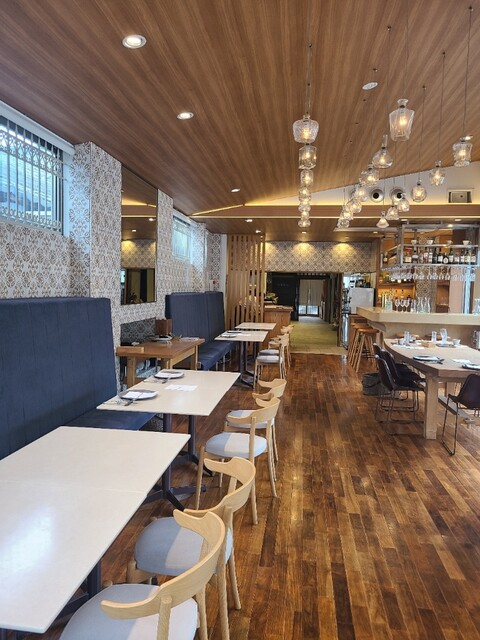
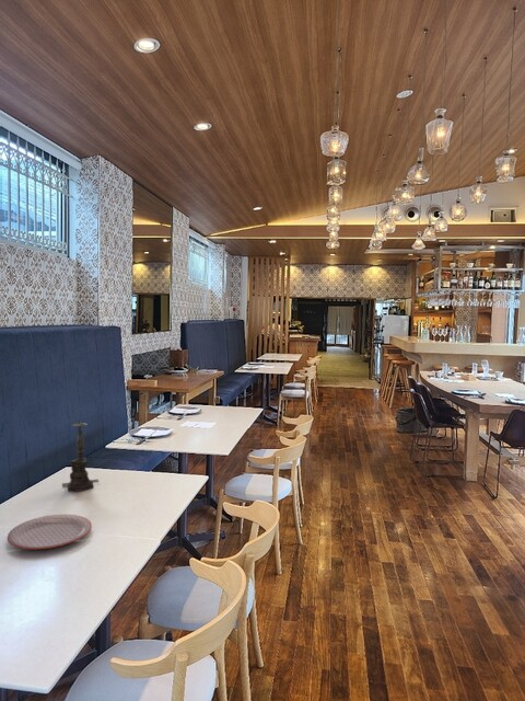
+ plate (50, 532)
+ candle holder (81, 450)
